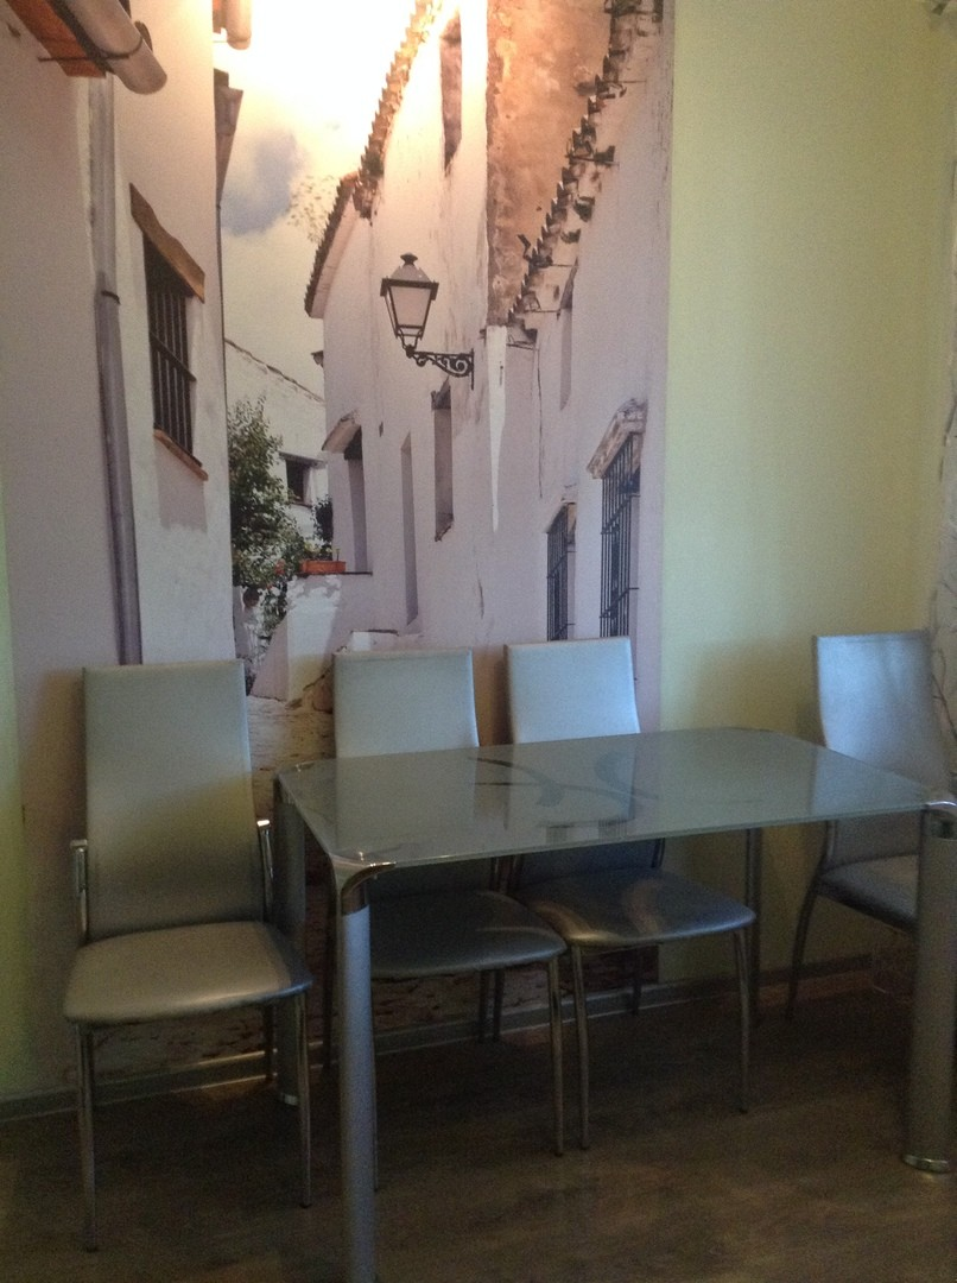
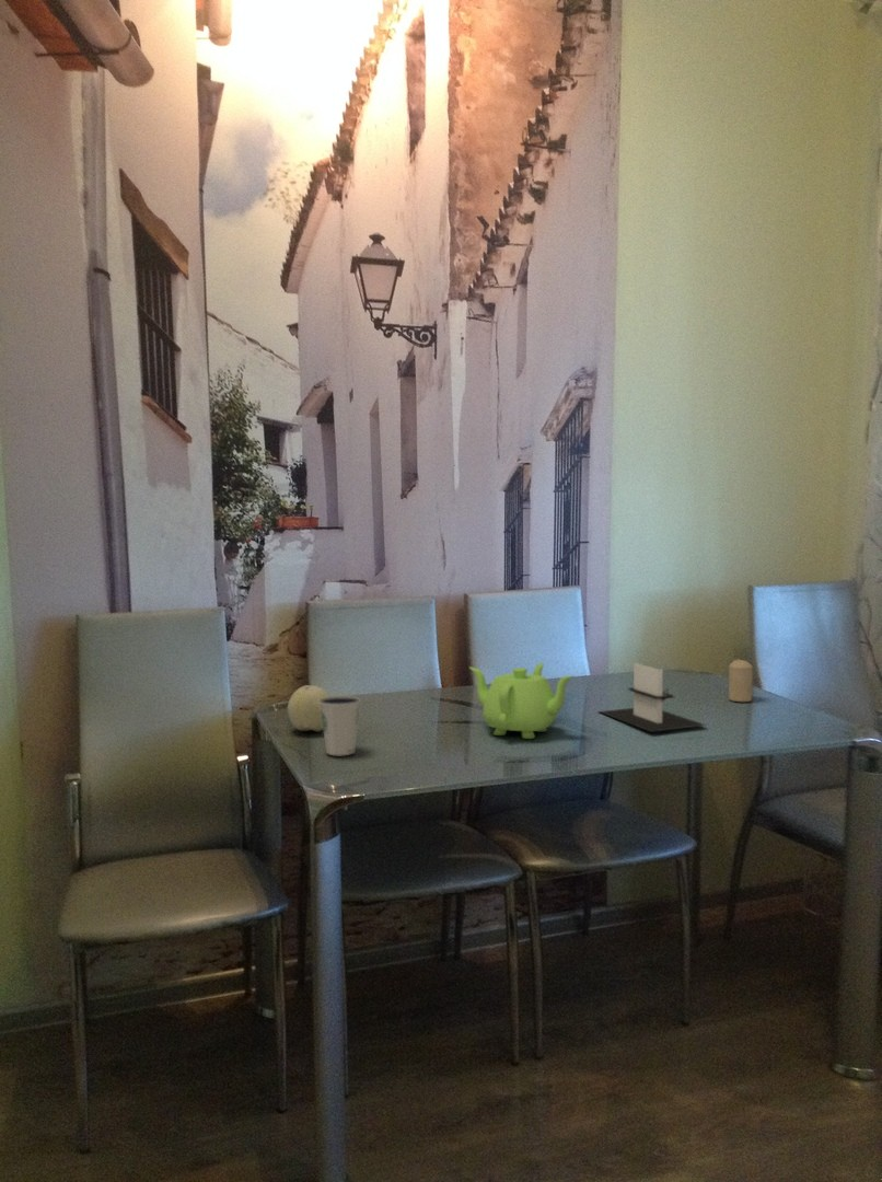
+ candle (740, 680)
+ teapot (522, 698)
+ fruit (309, 708)
+ dixie cup (339, 726)
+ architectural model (650, 693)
